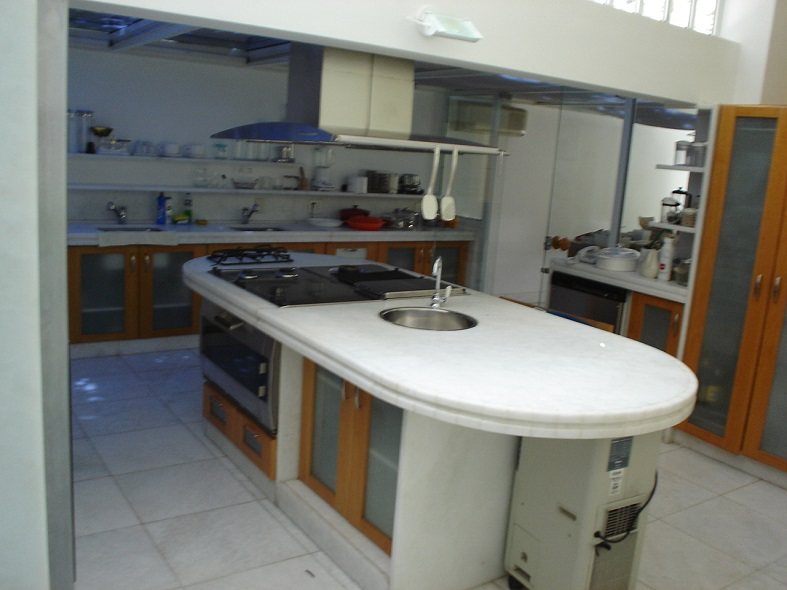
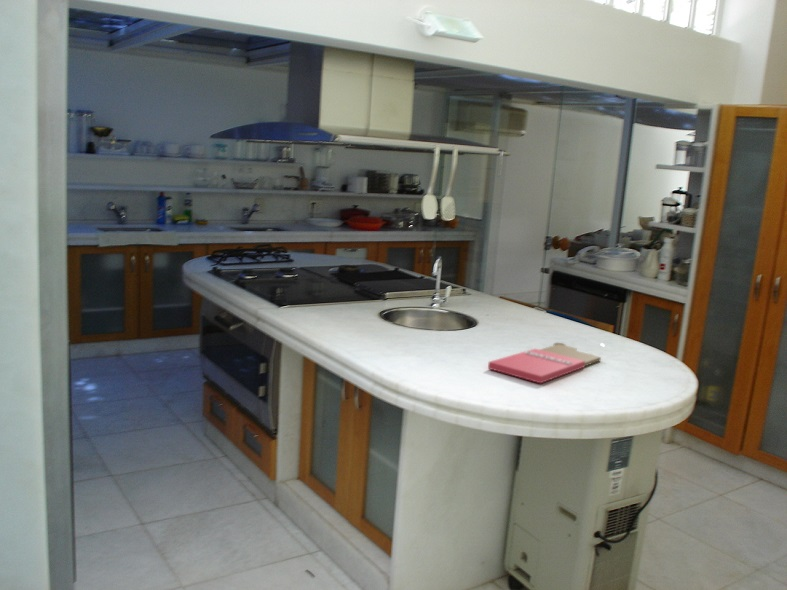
+ cutting board (550, 358)
